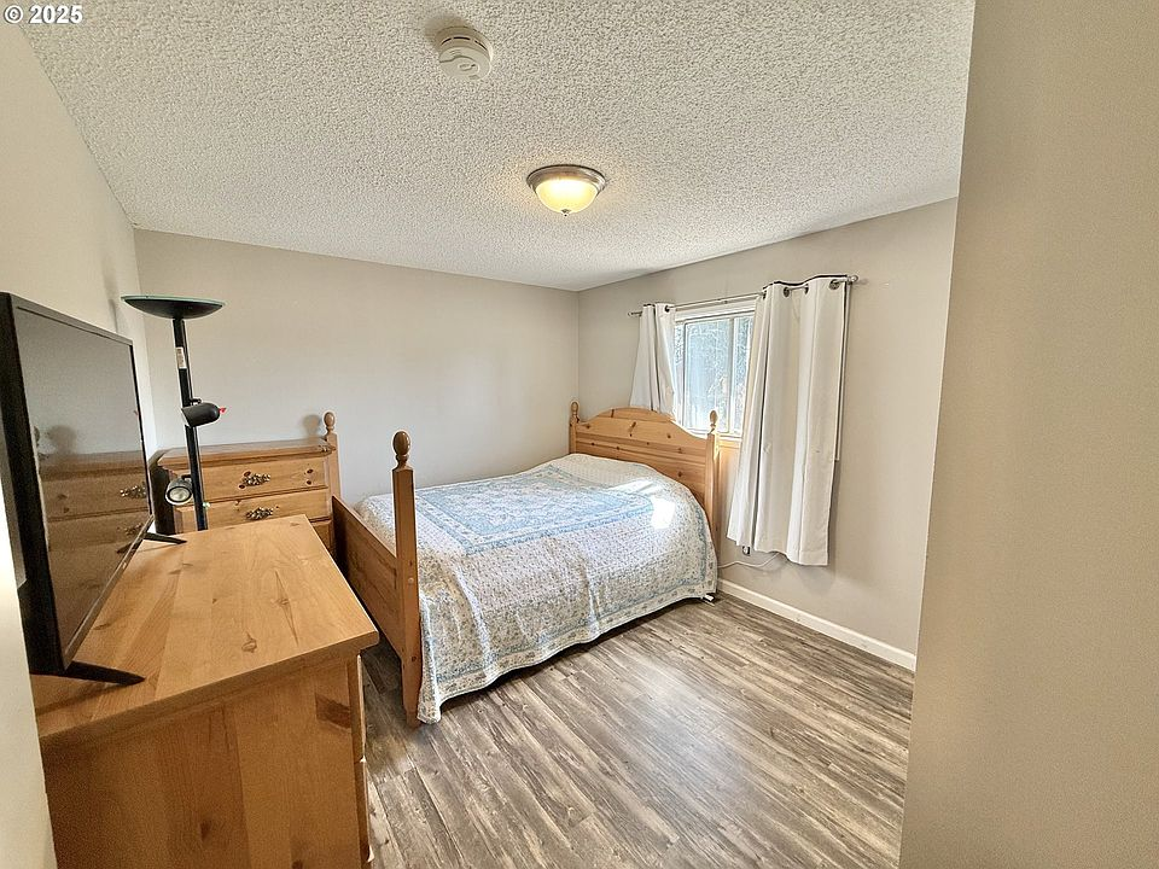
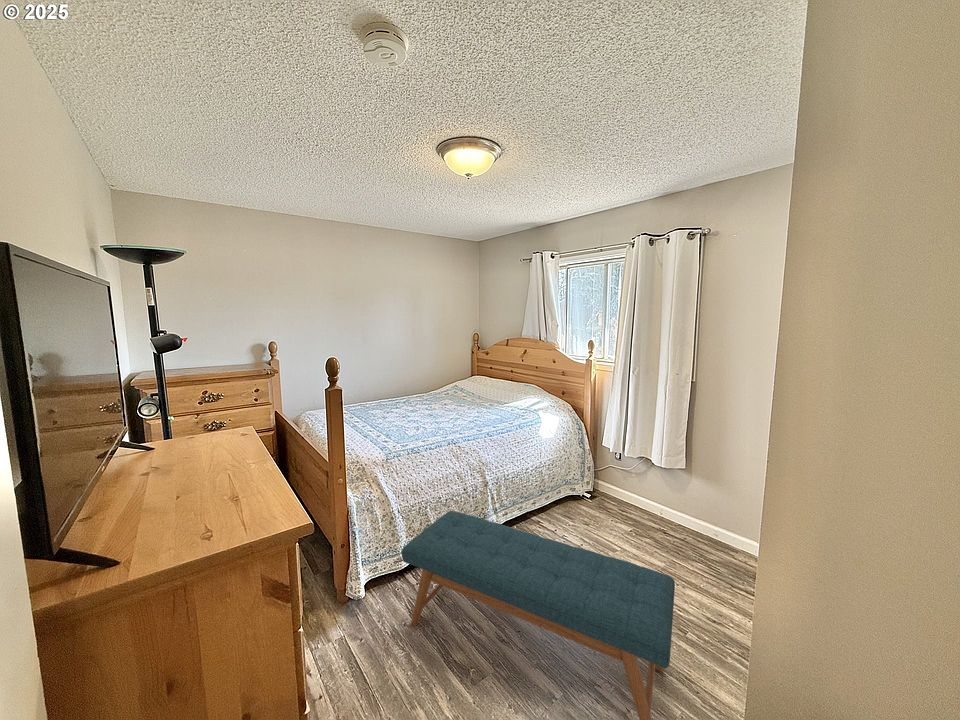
+ bench (529, 599)
